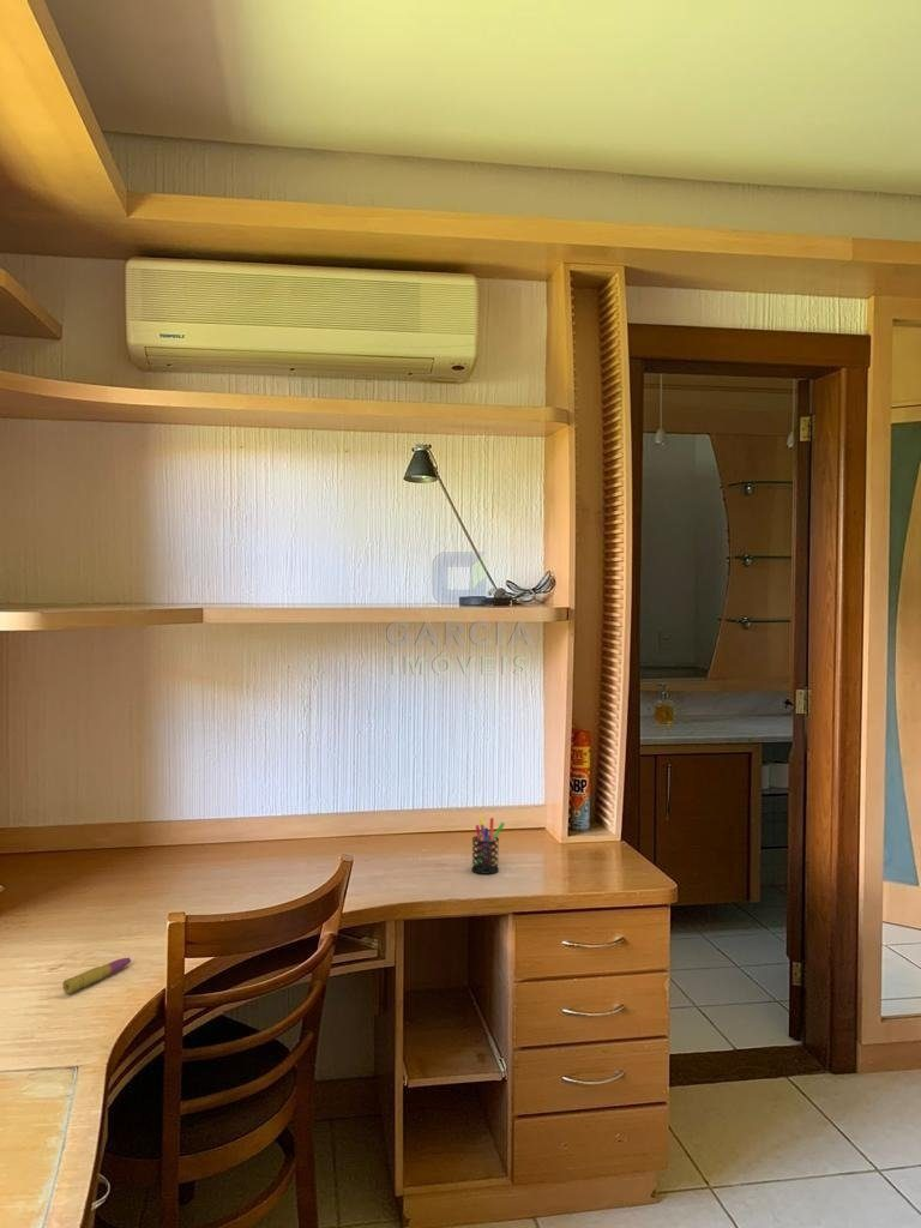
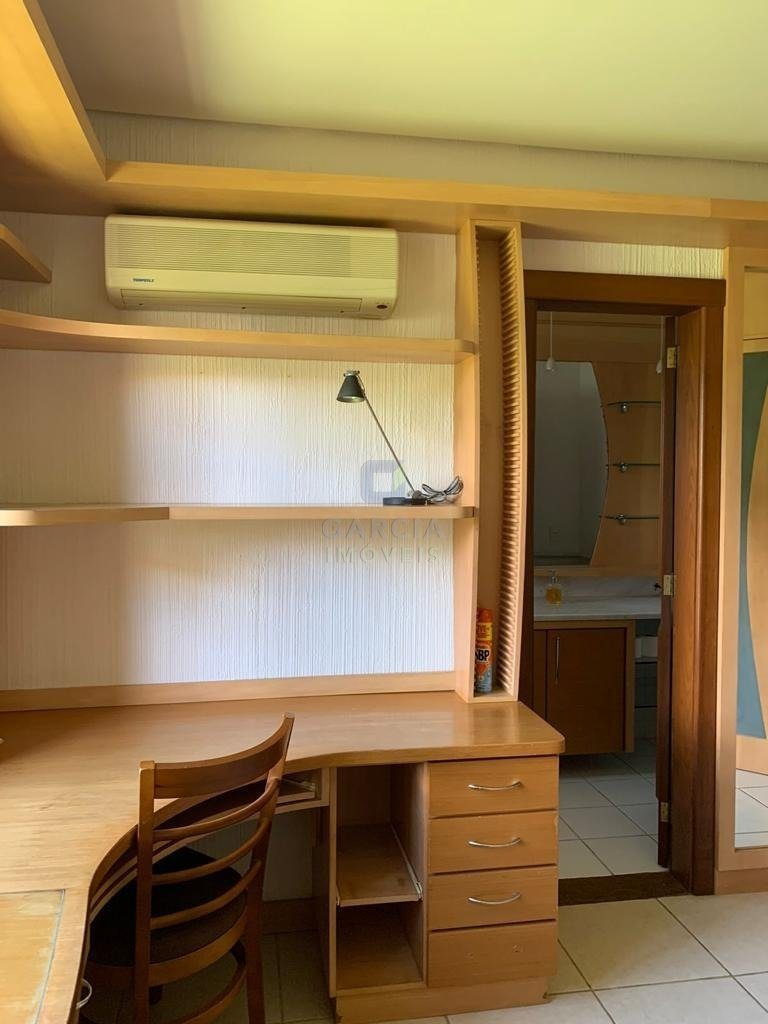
- pen (101, 971)
- pen holder (488, 842)
